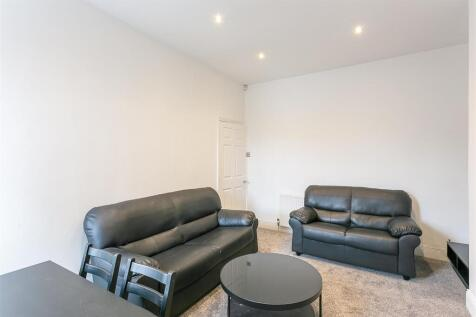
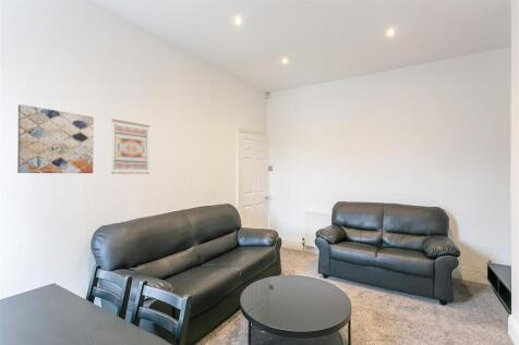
+ wall art (59, 141)
+ wall art (131, 148)
